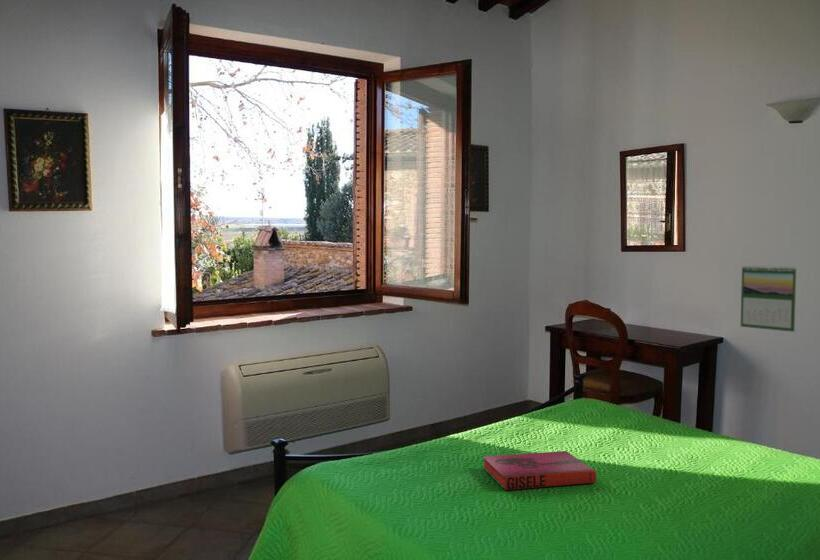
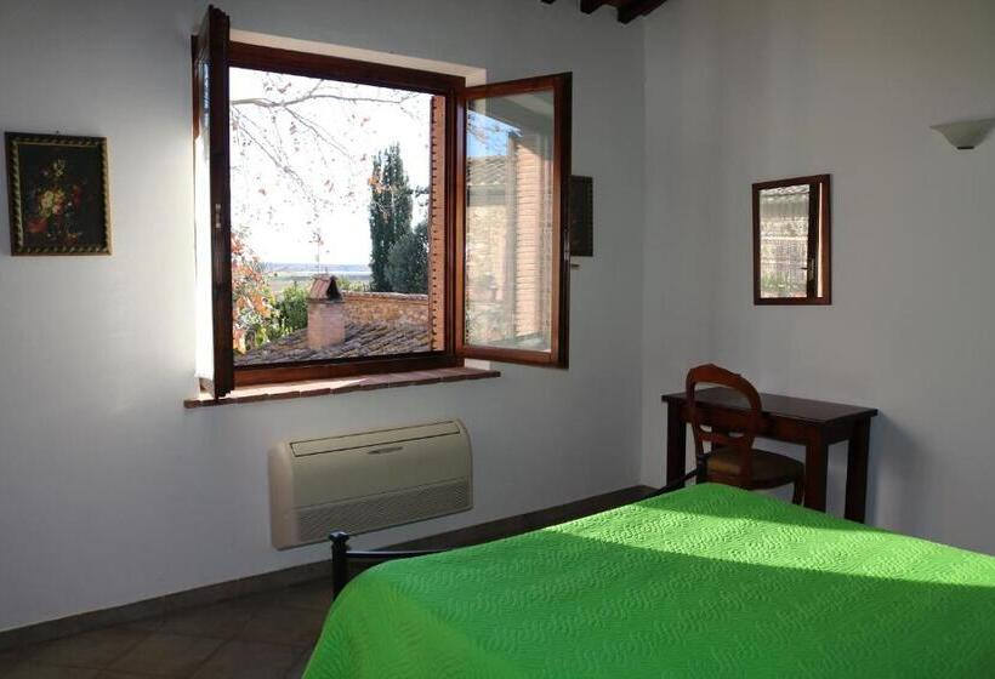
- hardback book (537, 469)
- calendar (767, 297)
